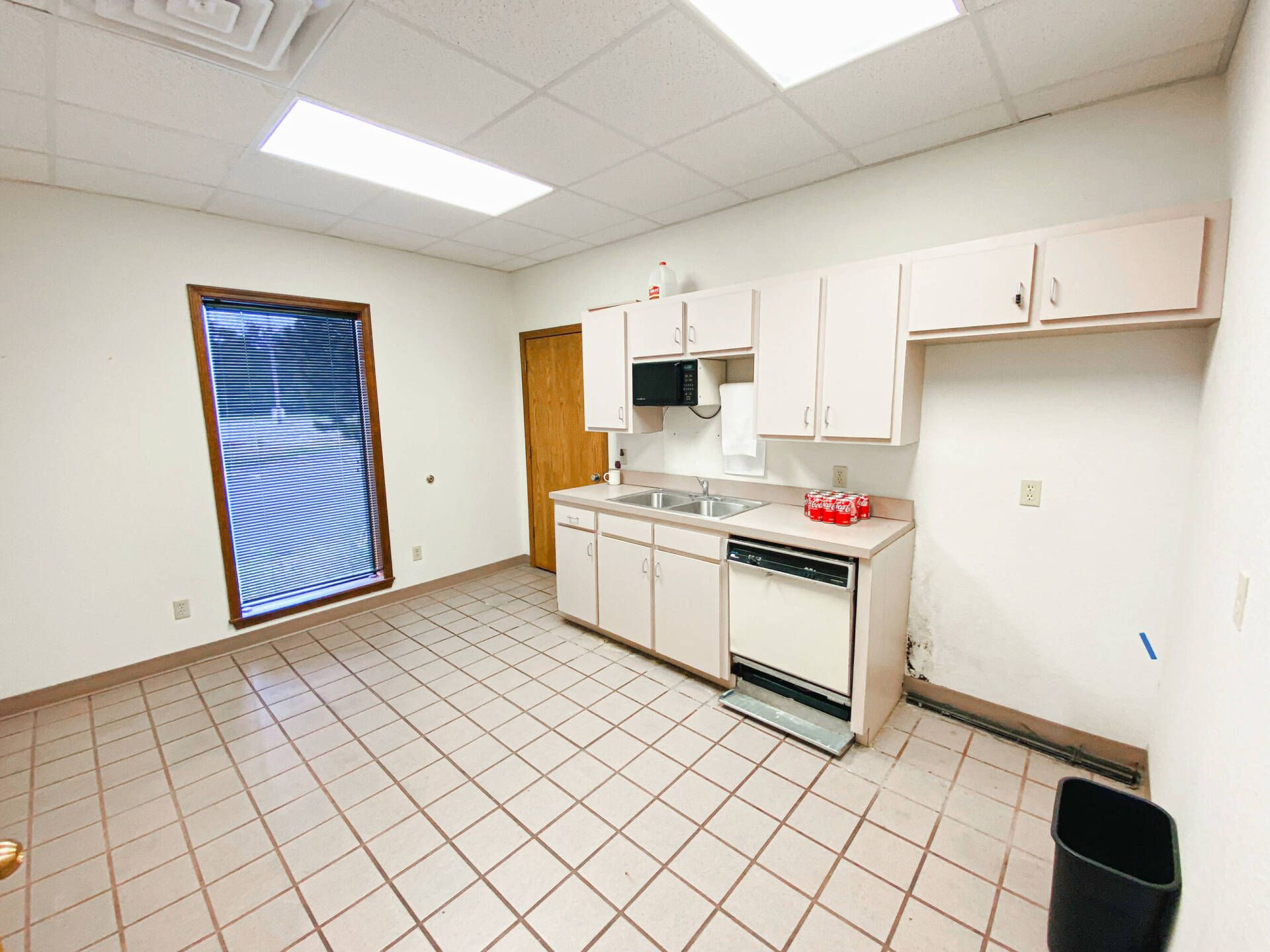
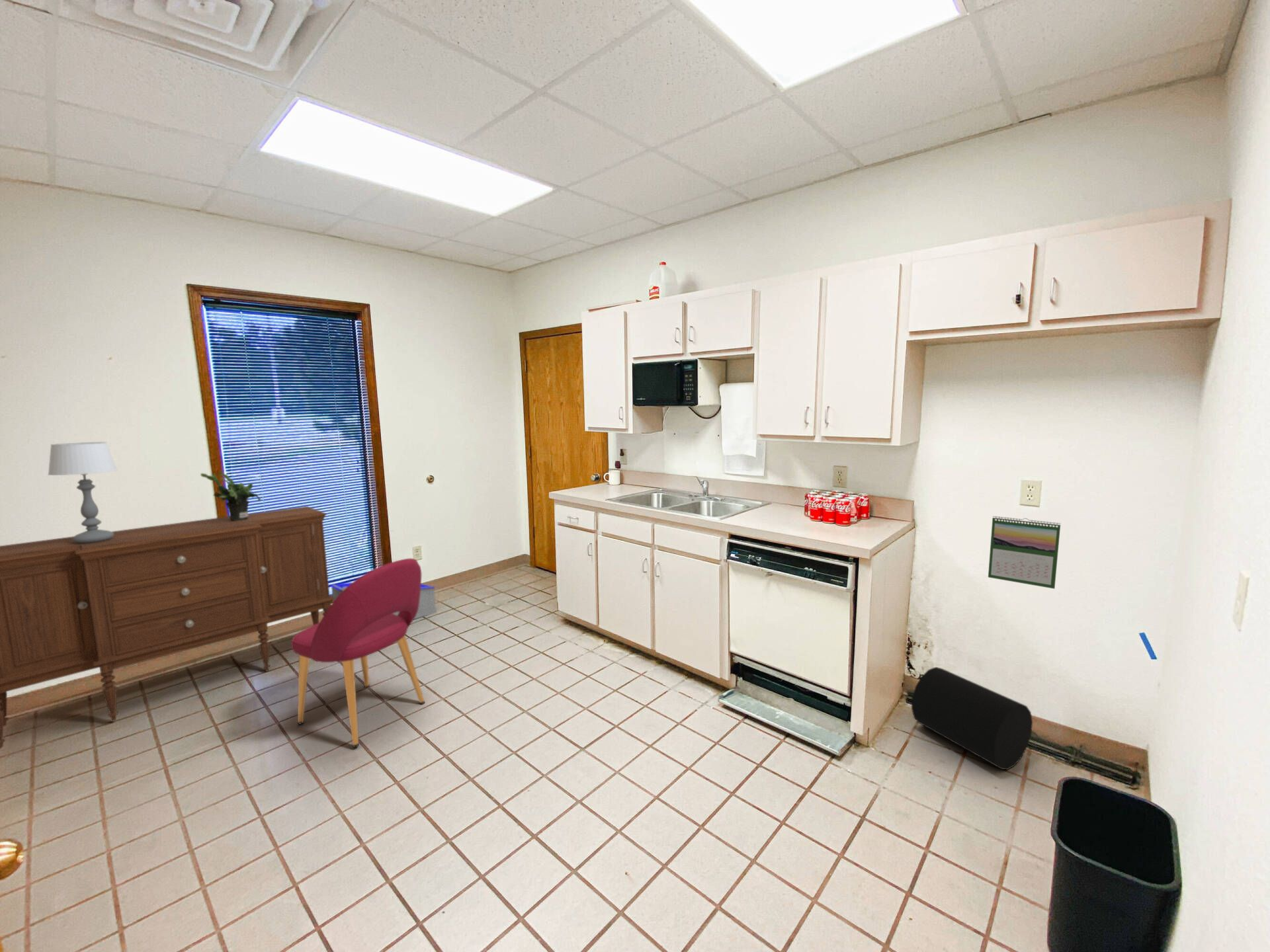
+ table lamp (87, 492)
+ calendar (1023, 550)
+ cylinder (969, 715)
+ storage bin (394, 613)
+ potted plant (231, 496)
+ dining chair (360, 637)
+ sideboard (181, 608)
